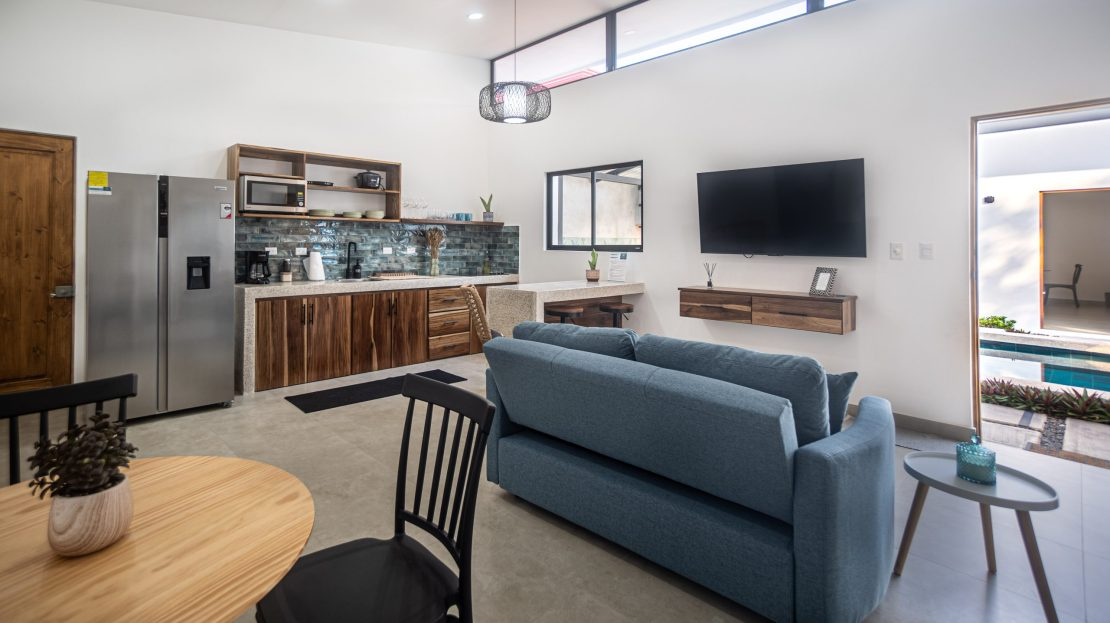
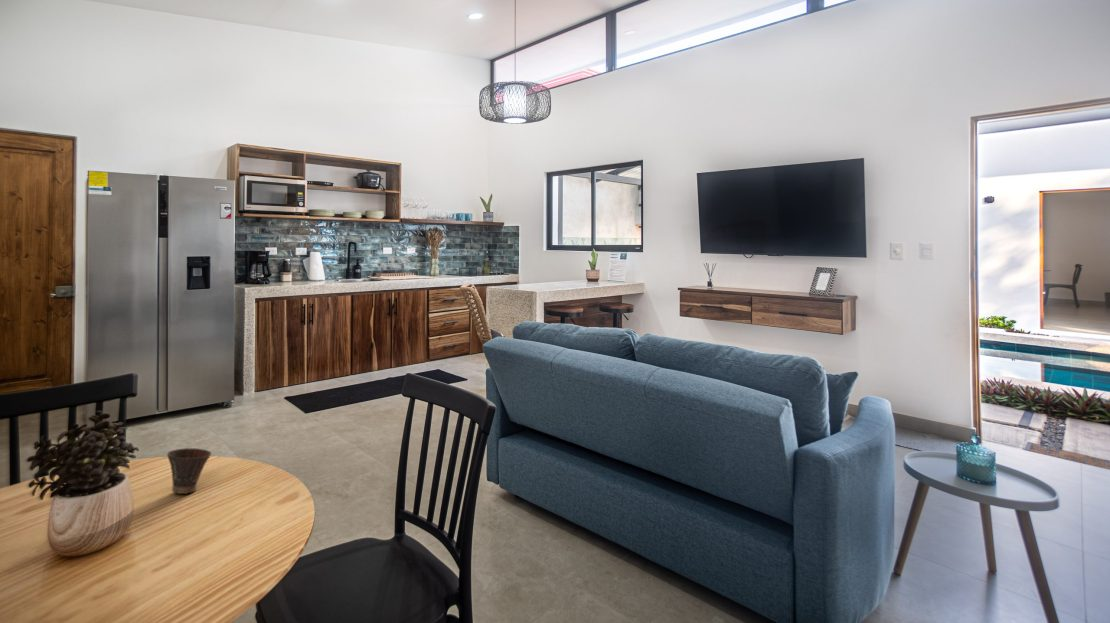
+ cup (189, 471)
